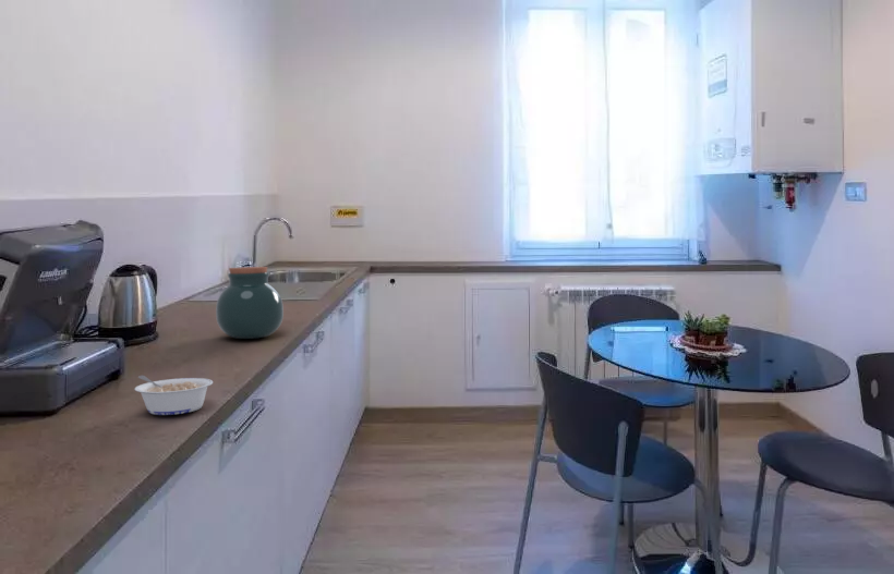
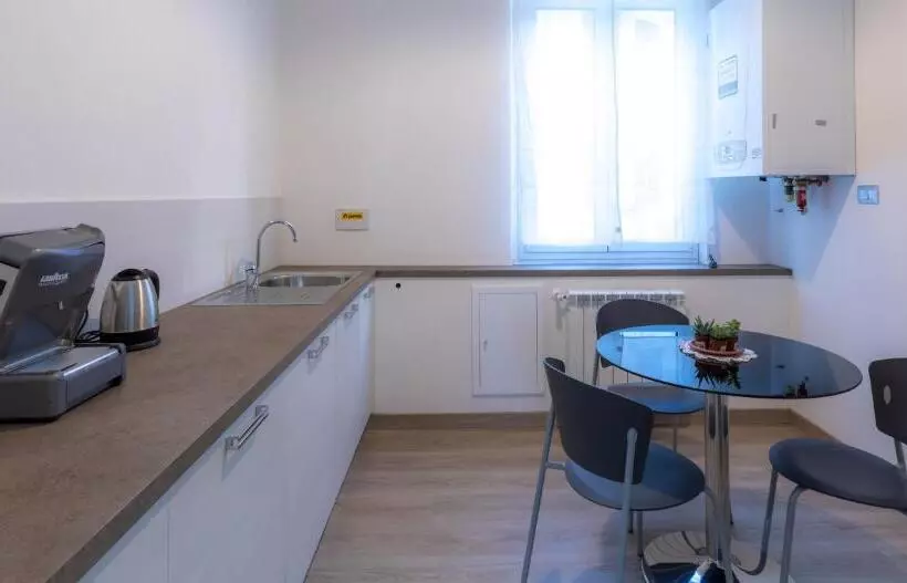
- legume (171, 394)
- jar (250, 302)
